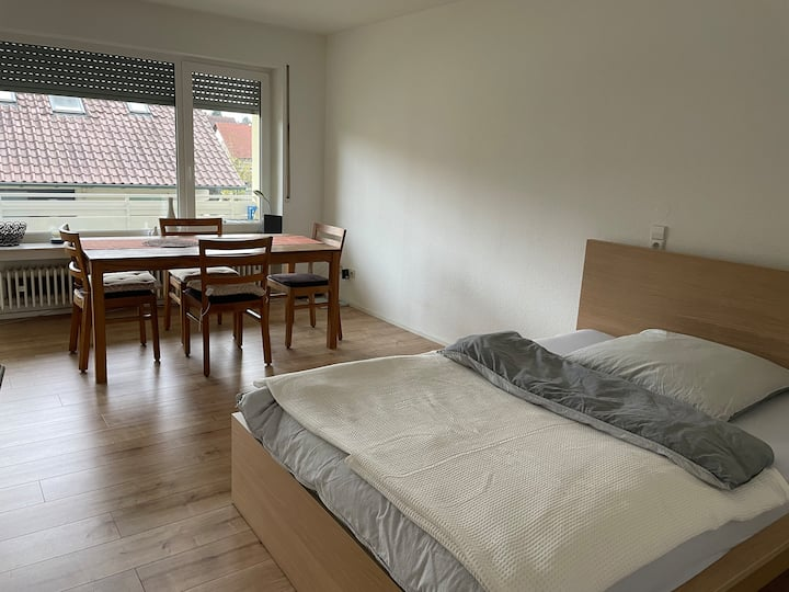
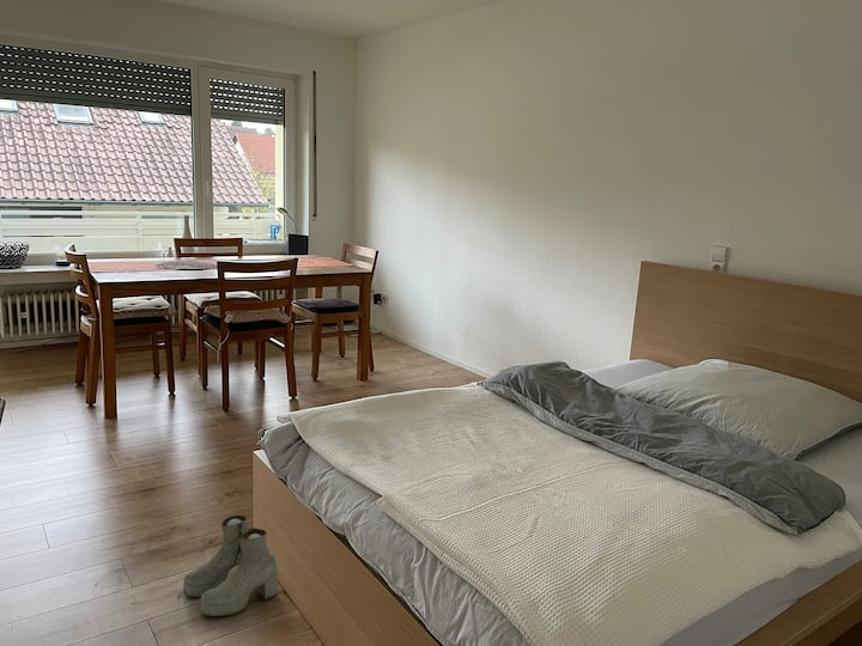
+ boots (230, 561)
